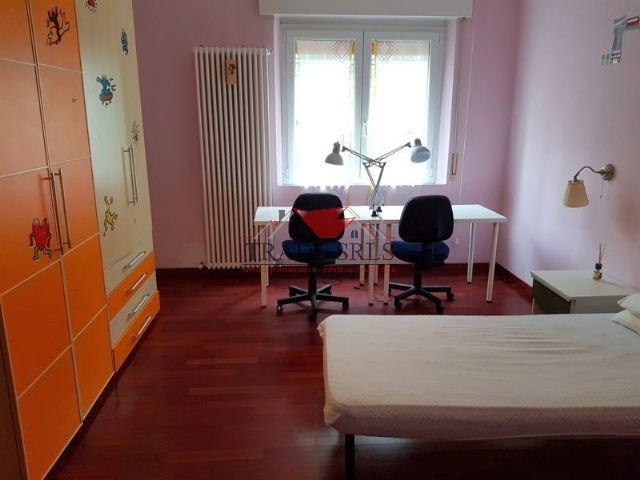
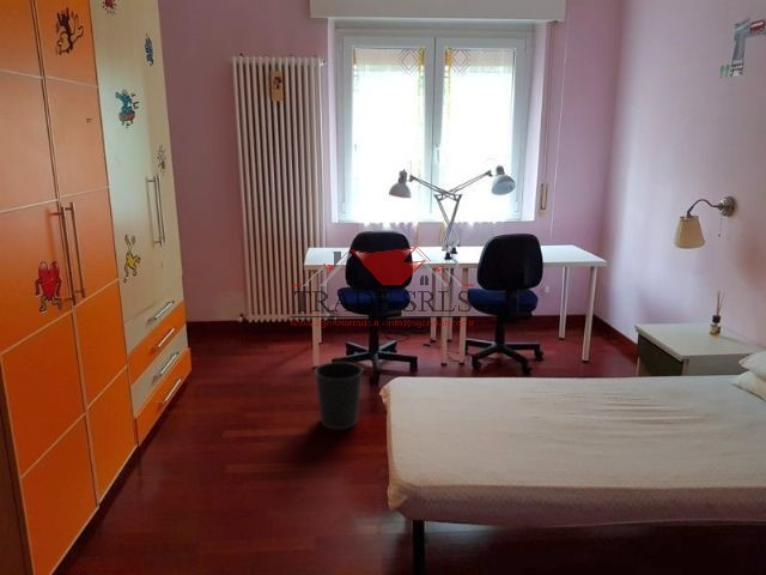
+ wastebasket (339, 395)
